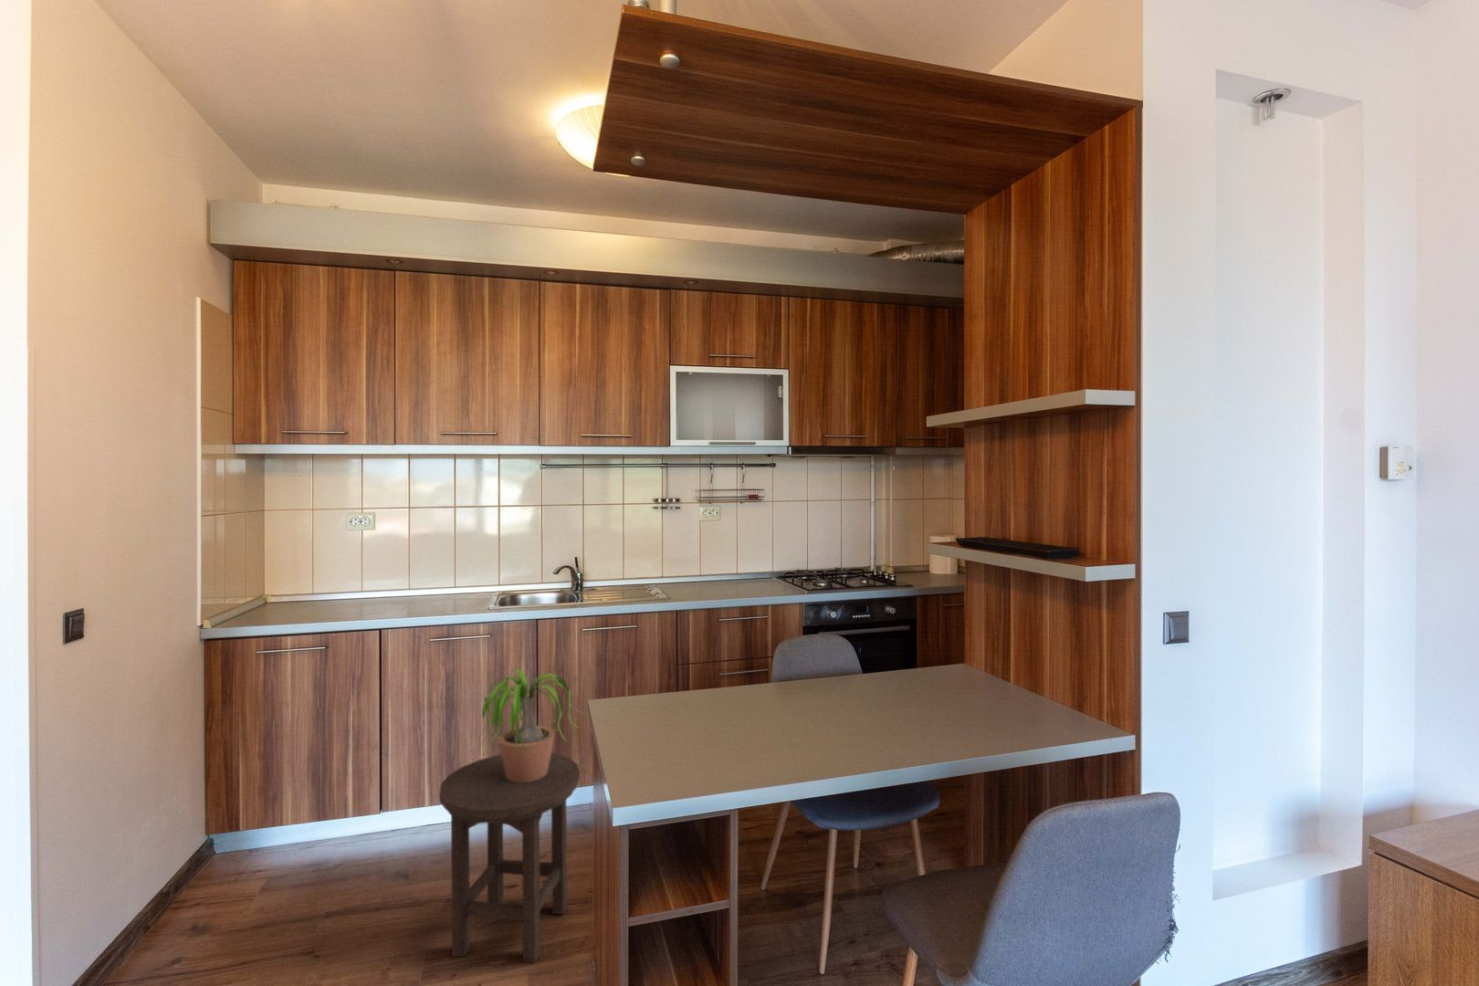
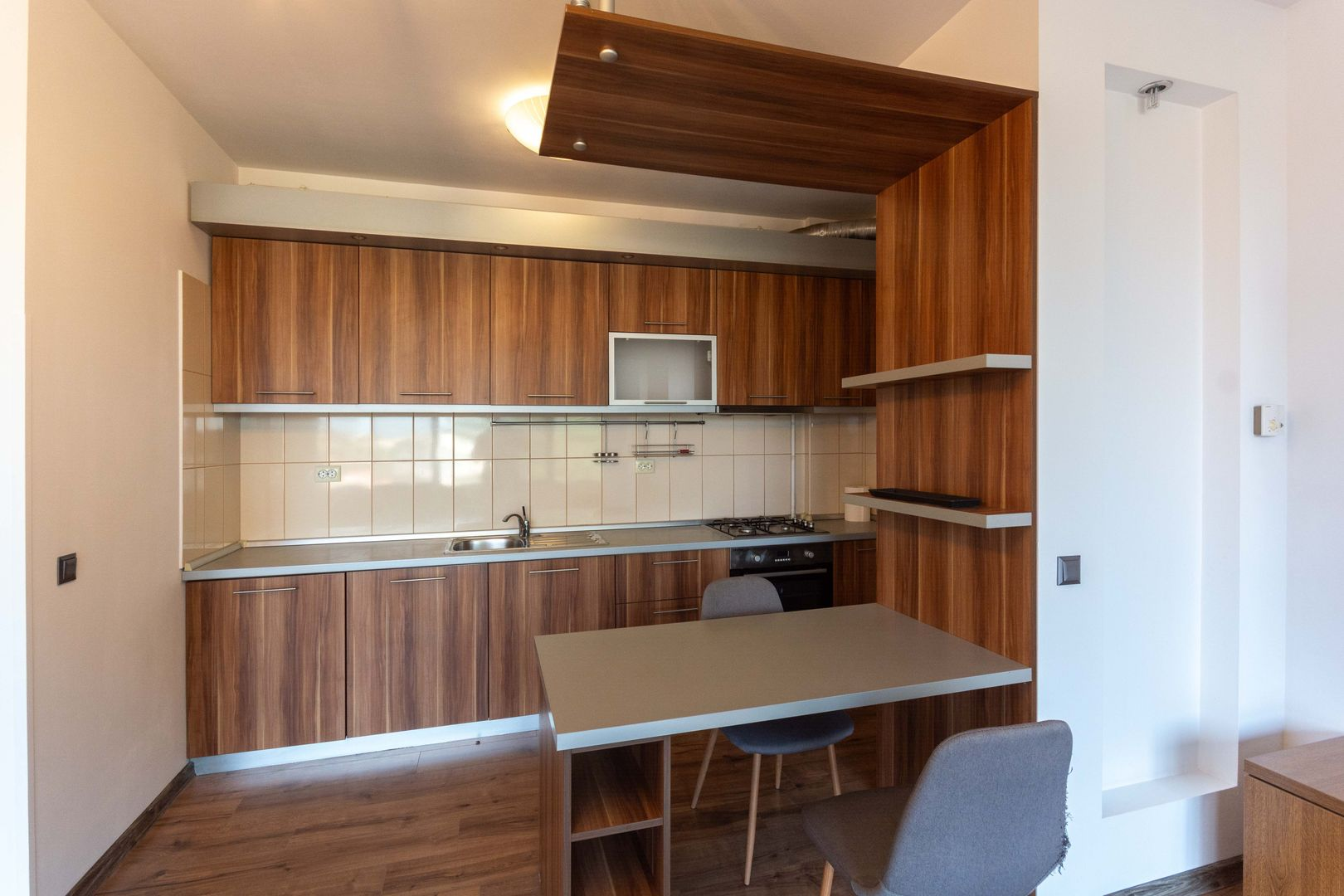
- potted plant (513, 725)
- stool (512, 861)
